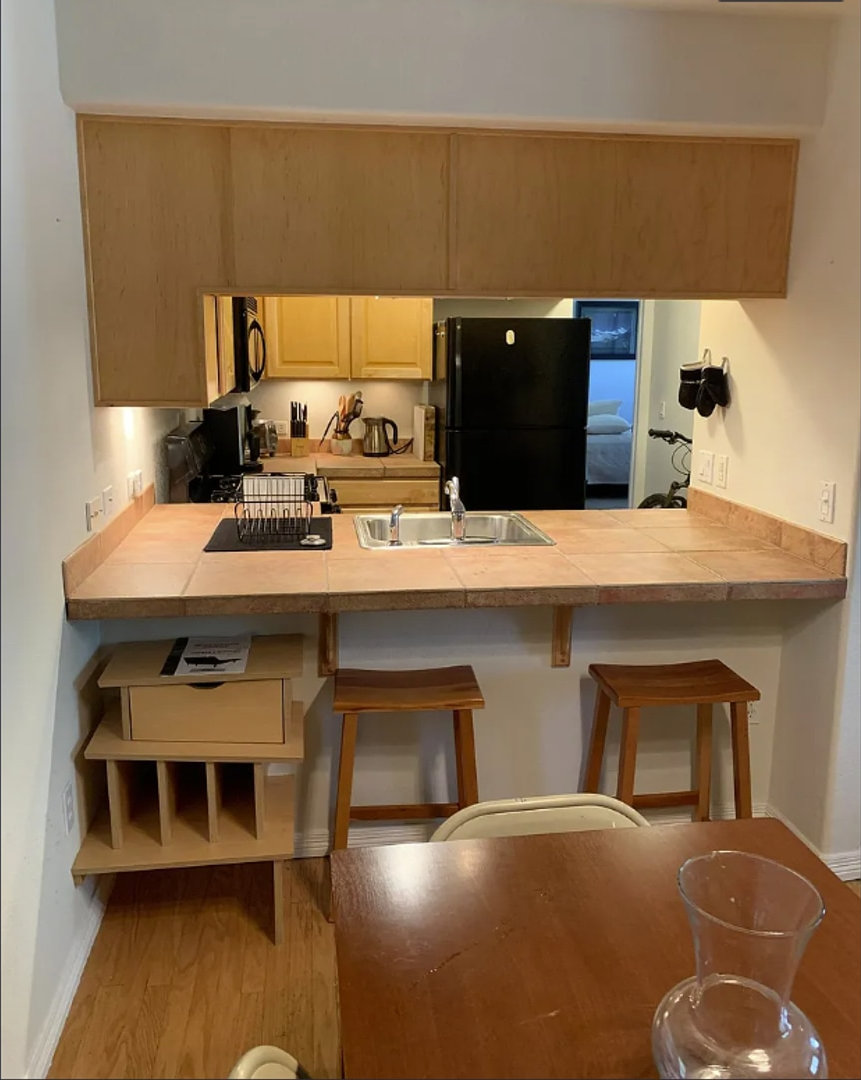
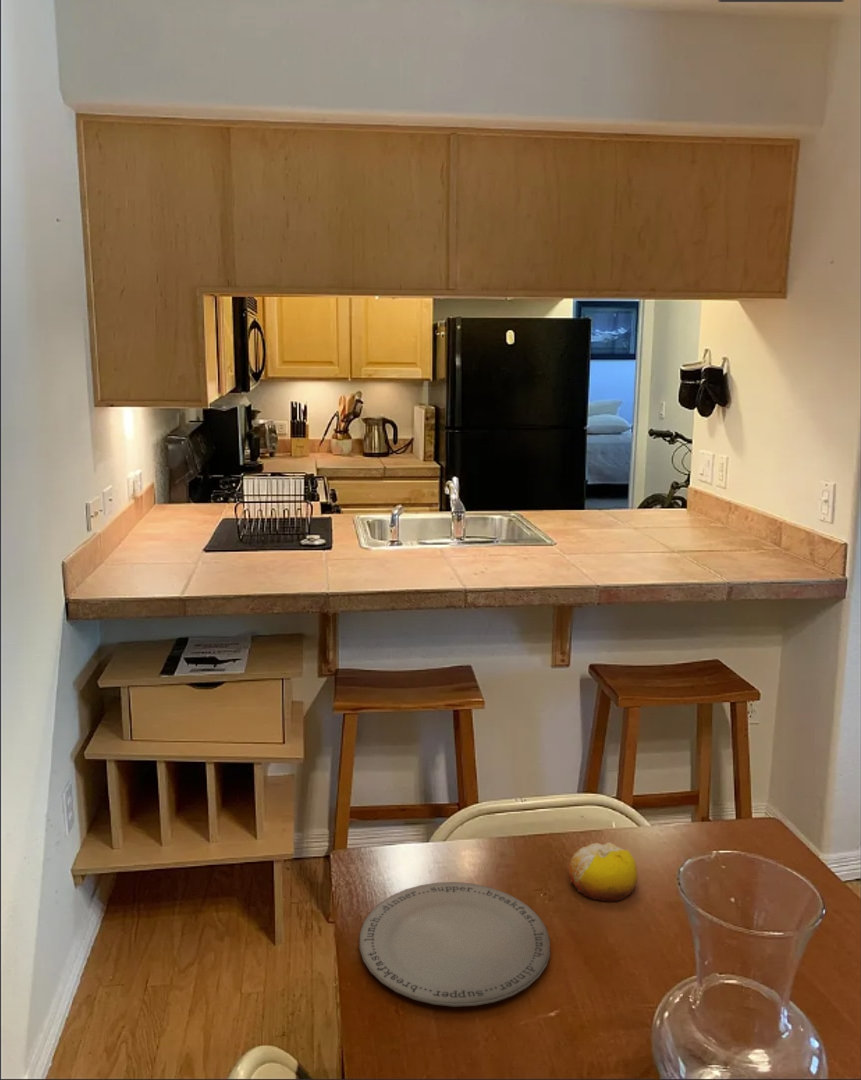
+ plate (454, 941)
+ fruit (602, 866)
